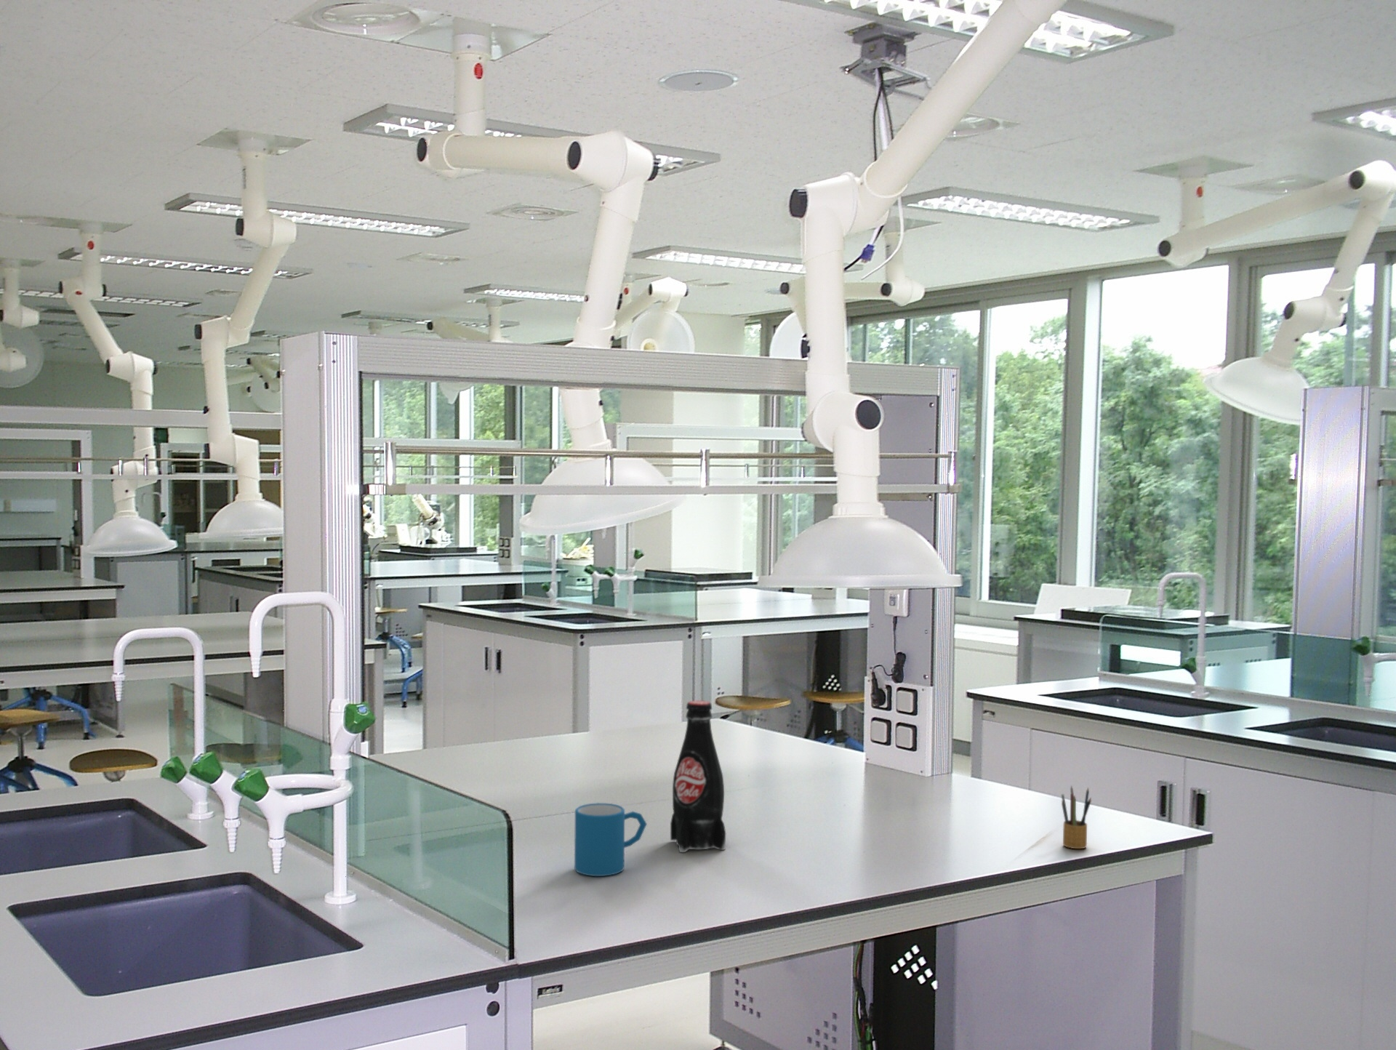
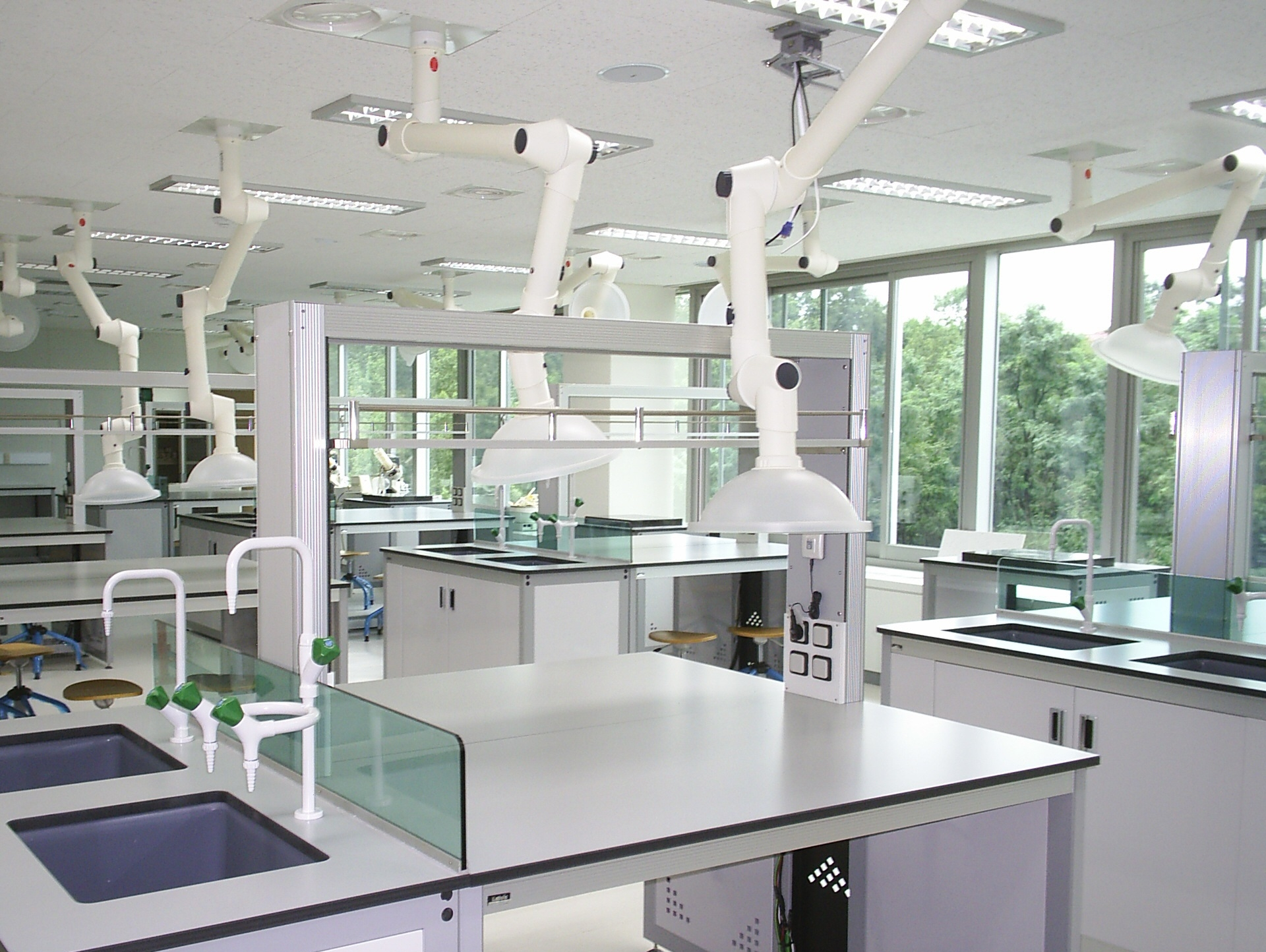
- bottle (698, 773)
- mug (611, 837)
- pencil box (1075, 817)
